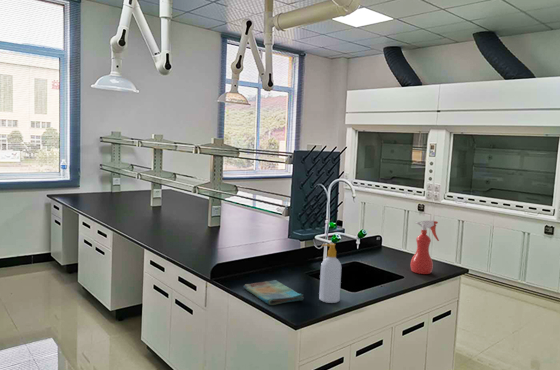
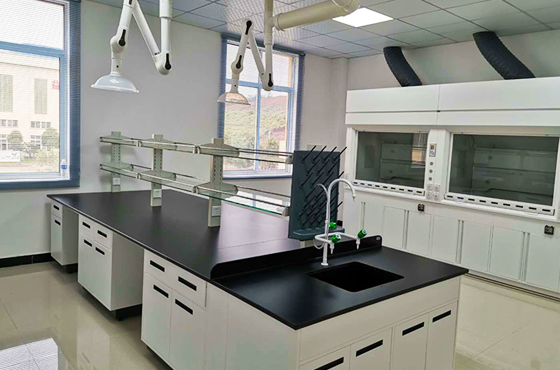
- dish towel (272, 291)
- spray bottle (425, 246)
- soap bottle (330, 272)
